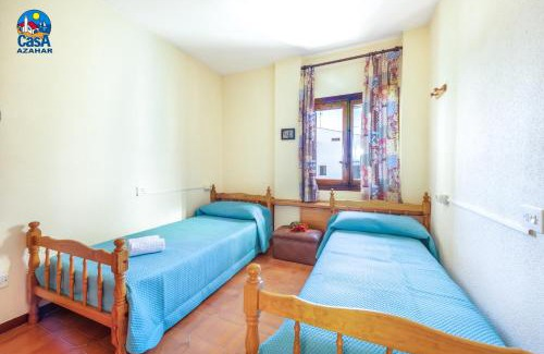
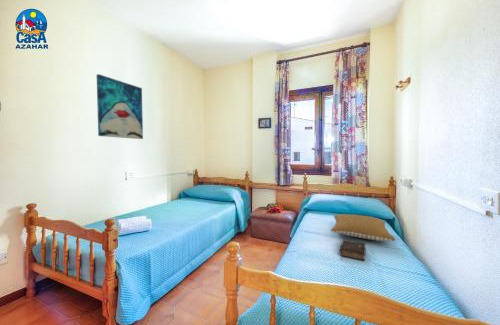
+ pillow (359, 226)
+ wall art (122, 109)
+ book (352, 250)
